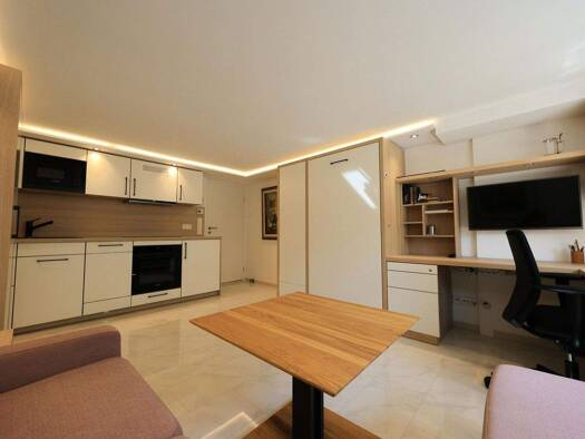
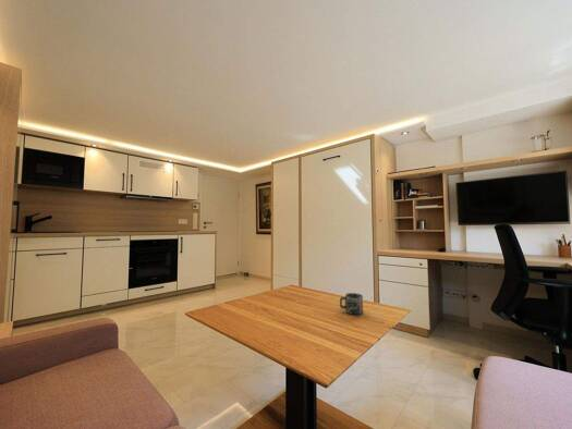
+ cup (351, 303)
